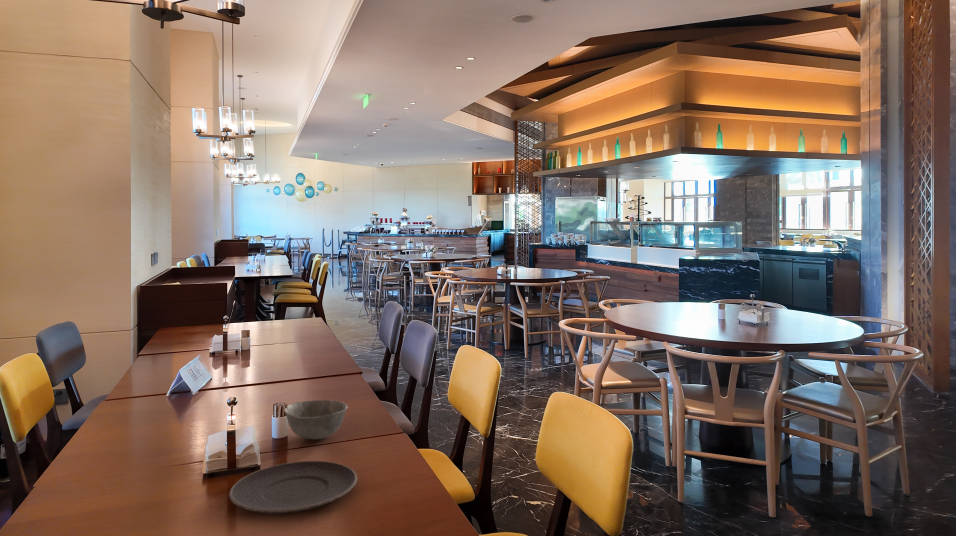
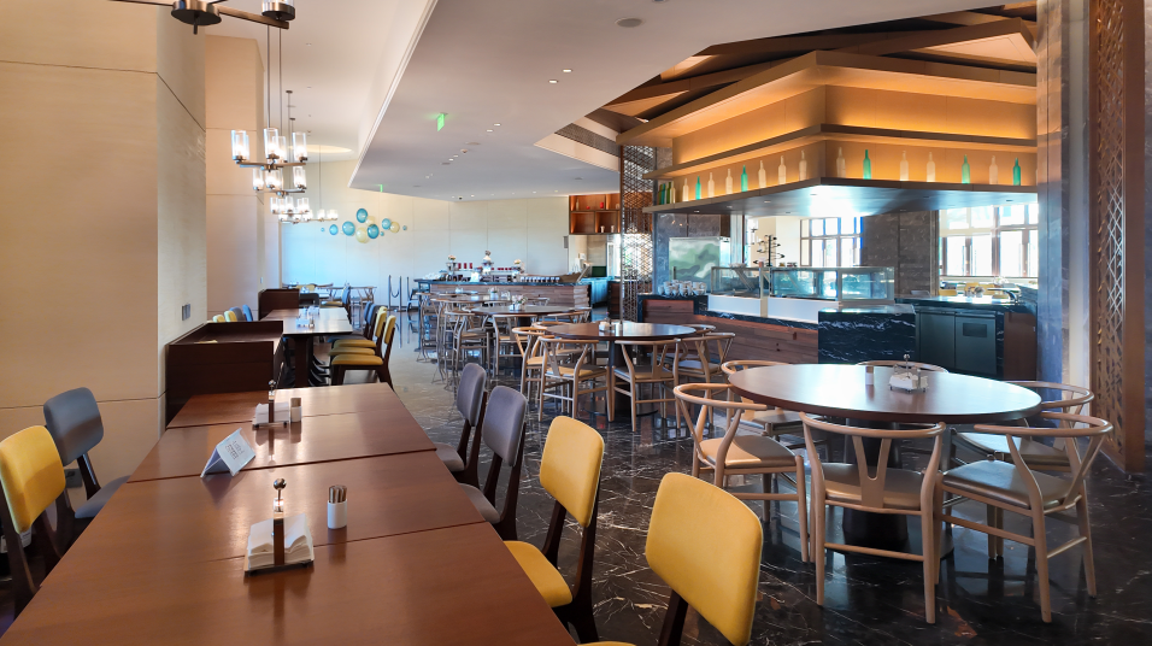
- plate (295, 487)
- bowl (316, 421)
